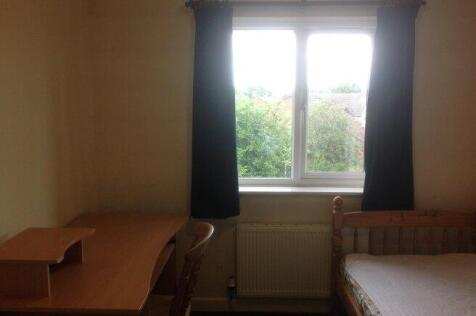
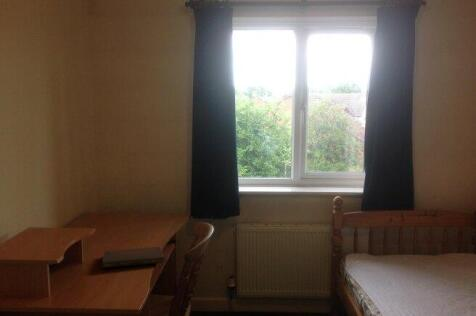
+ notebook (133, 256)
